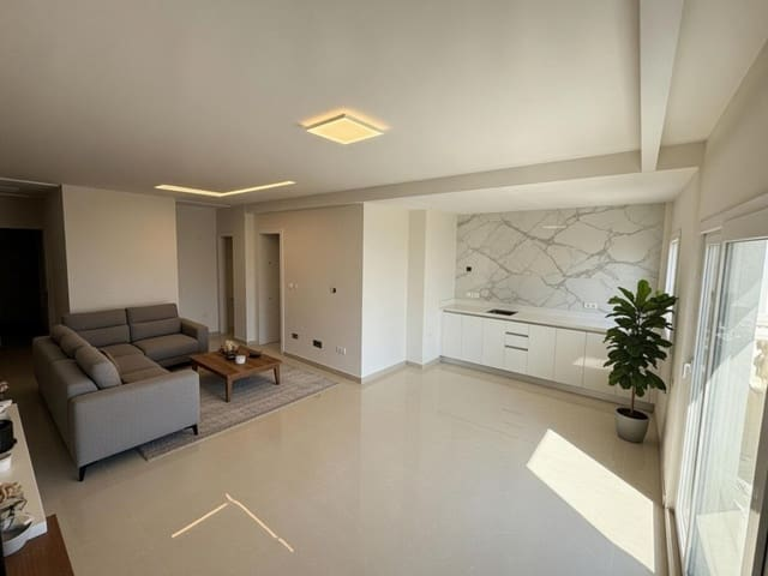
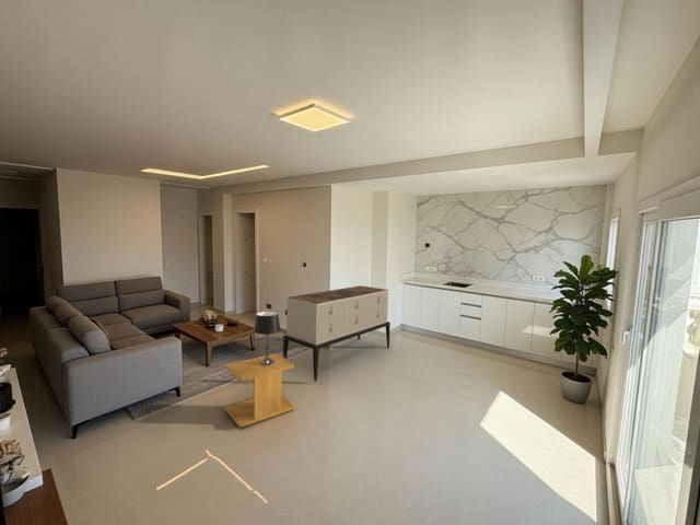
+ side table (259, 387)
+ sideboard (341, 325)
+ table lamp (267, 337)
